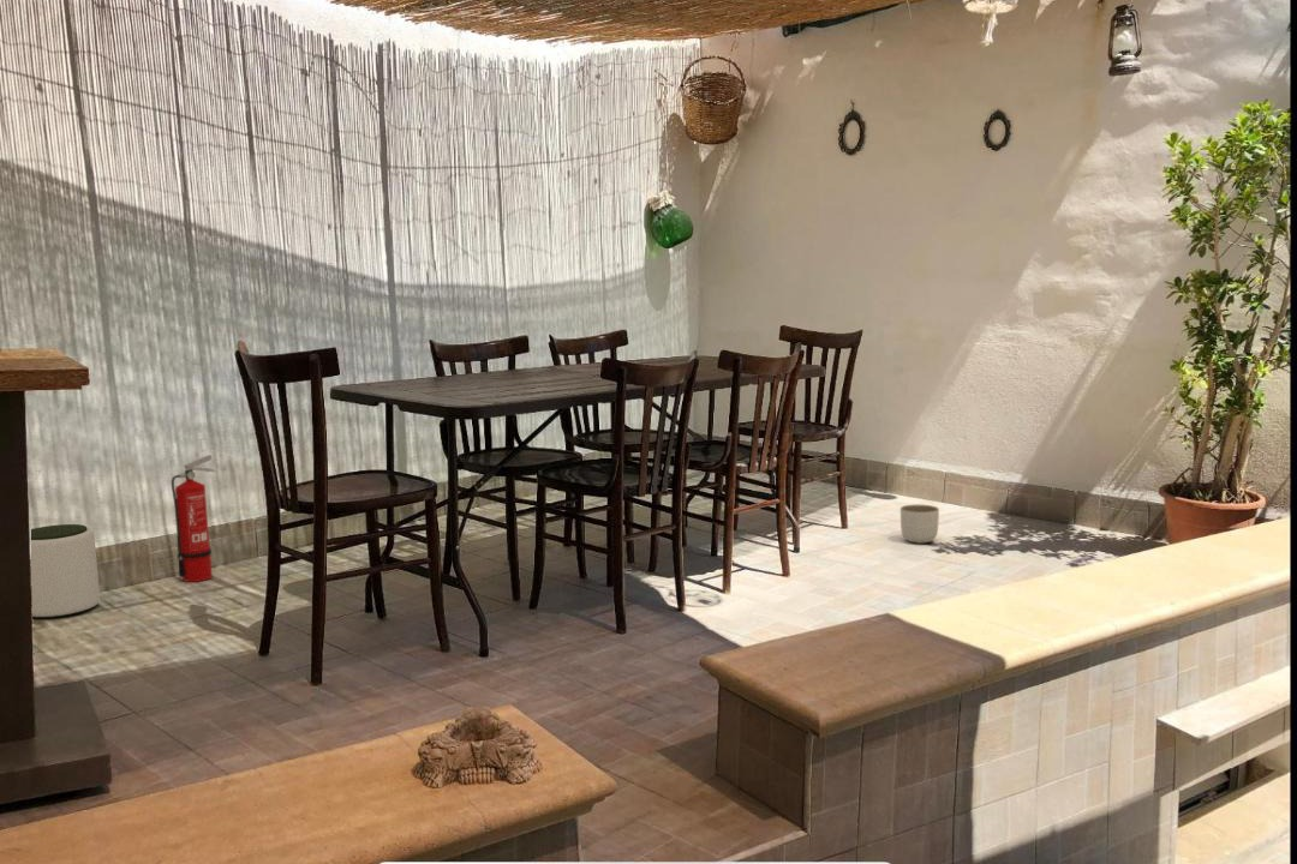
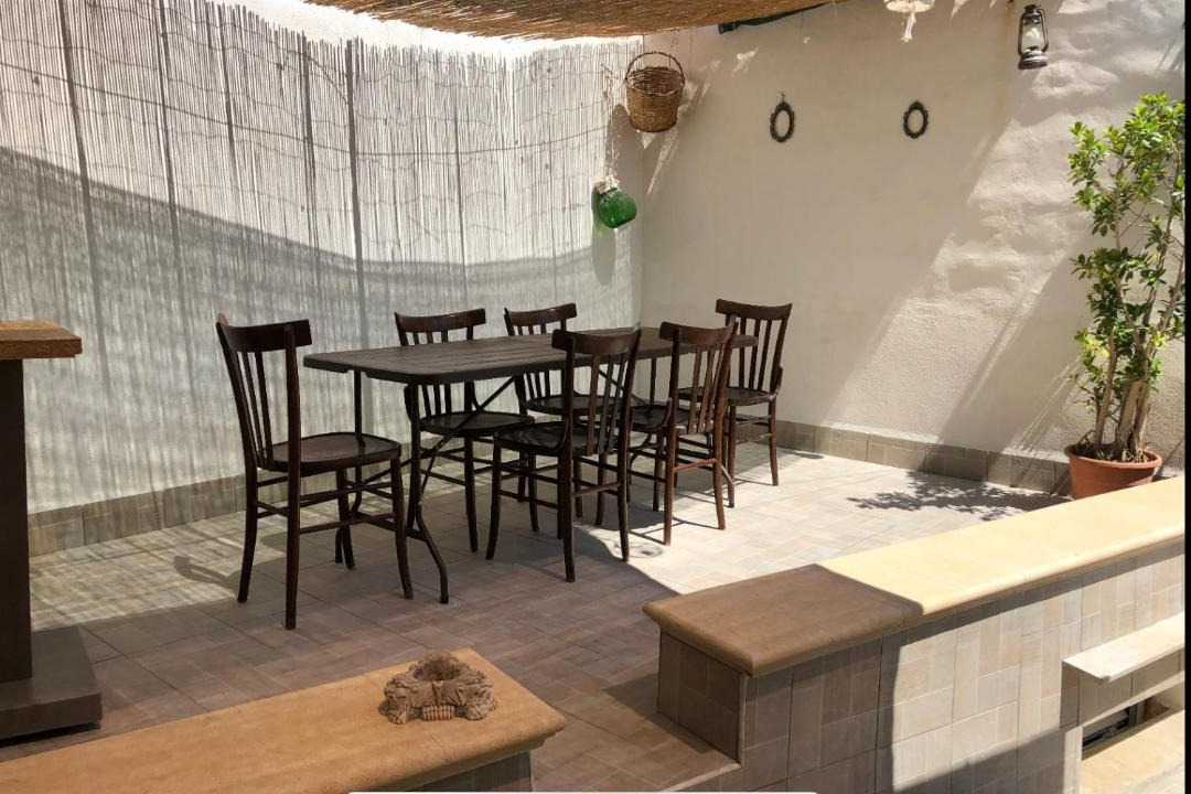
- planter (919, 524)
- fire extinguisher (196, 517)
- plant pot (56, 570)
